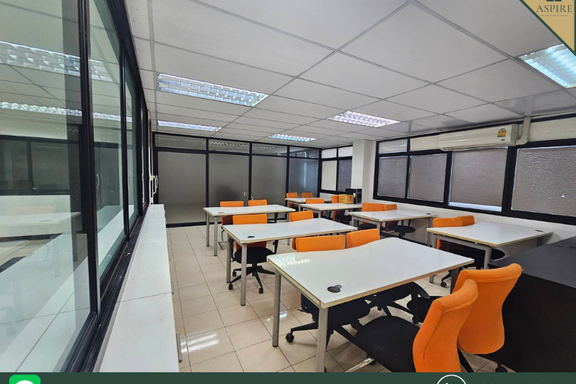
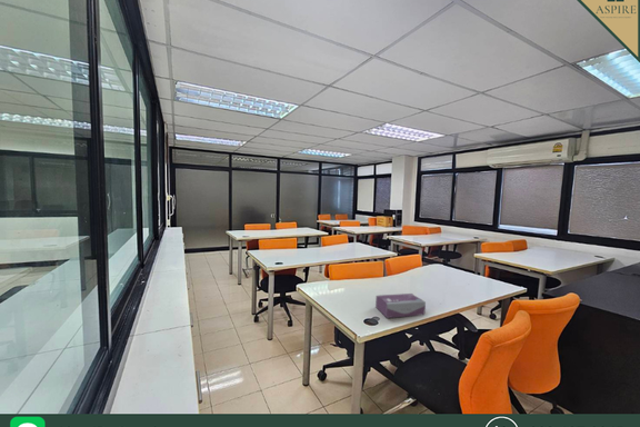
+ tissue box (399, 304)
